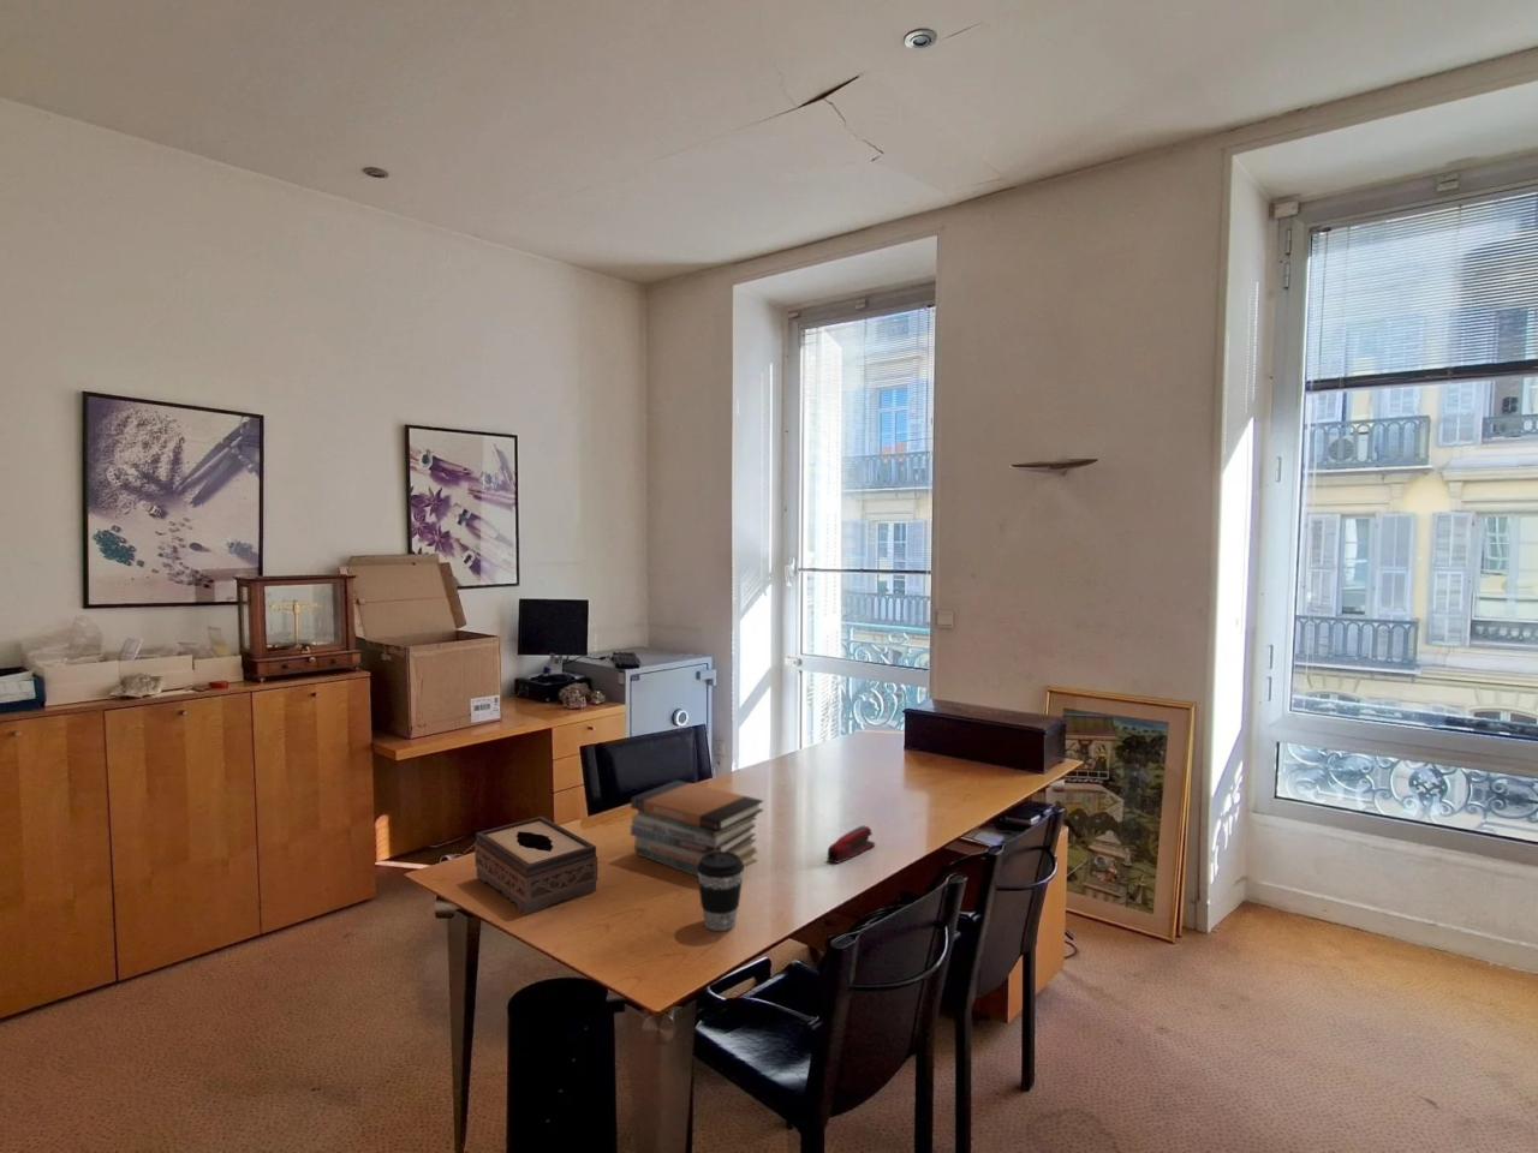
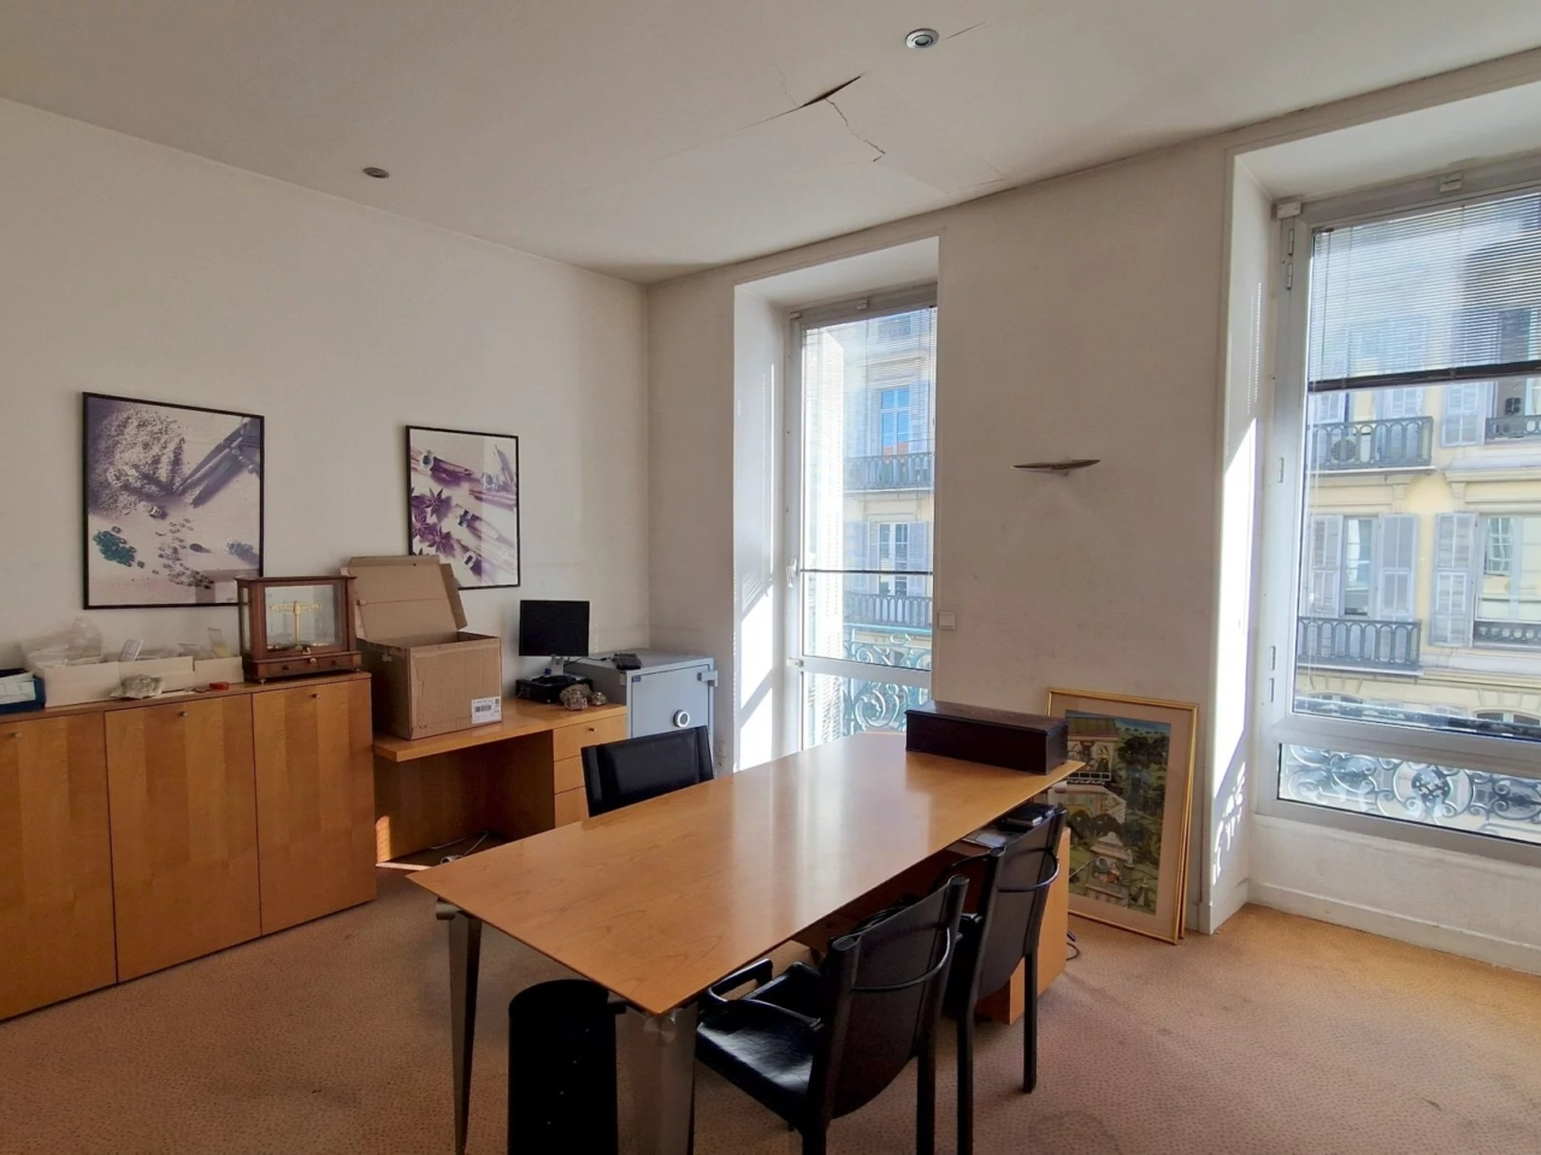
- book stack (694, 827)
- stapler (850, 842)
- coffee cup (719, 891)
- tissue box (535, 861)
